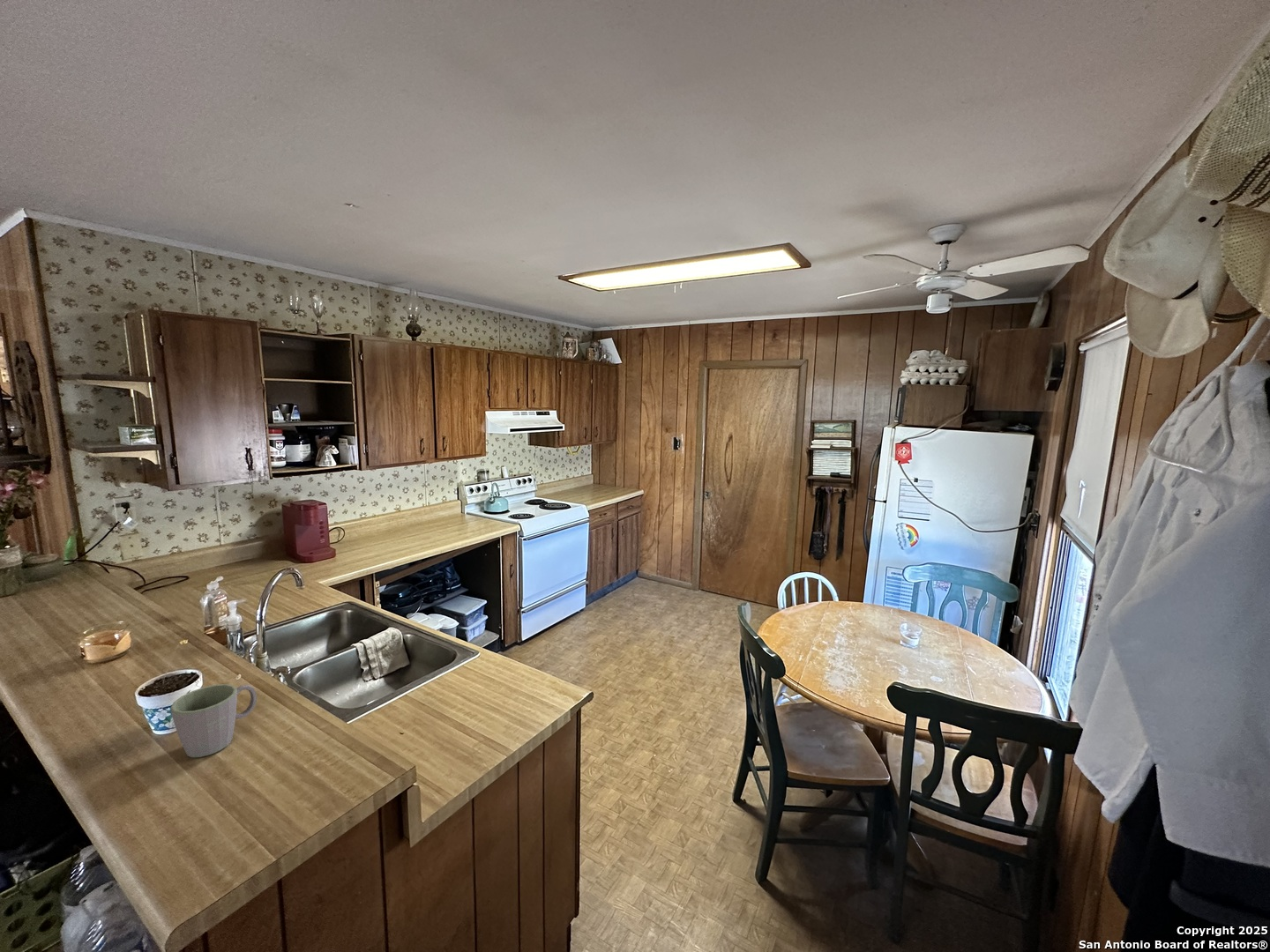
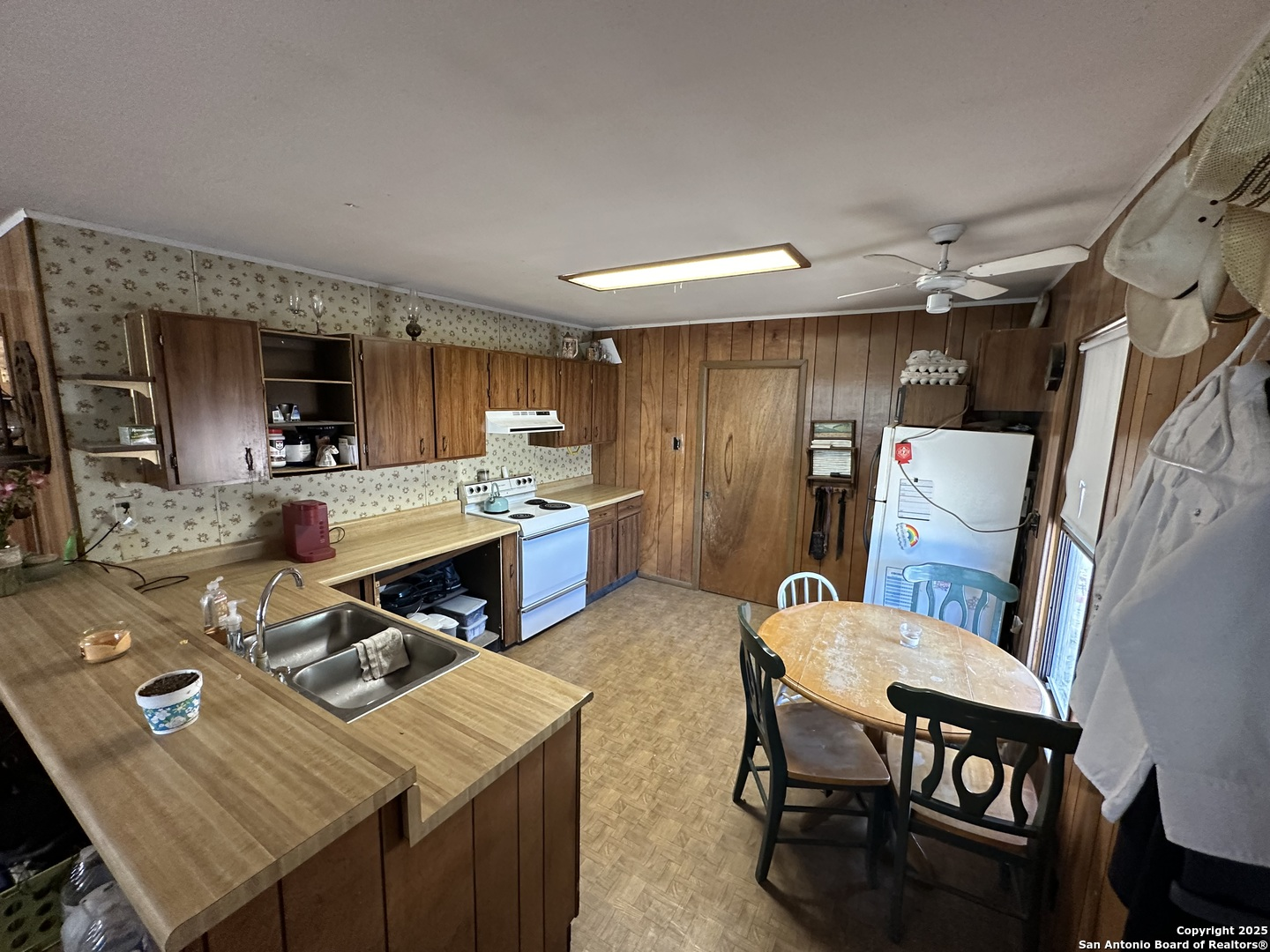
- mug (218, 716)
